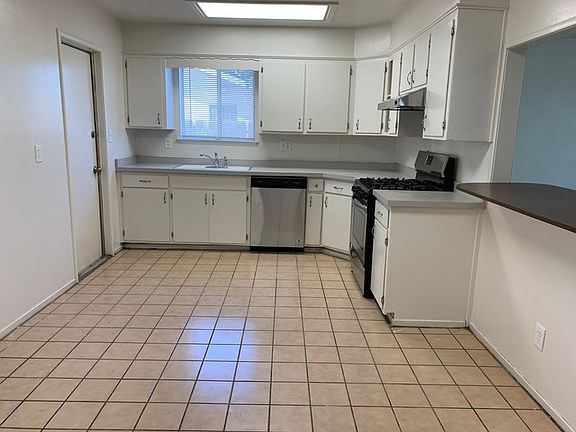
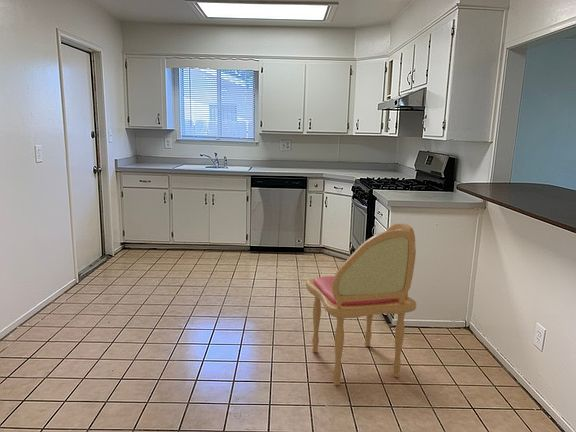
+ dining chair (357, 295)
